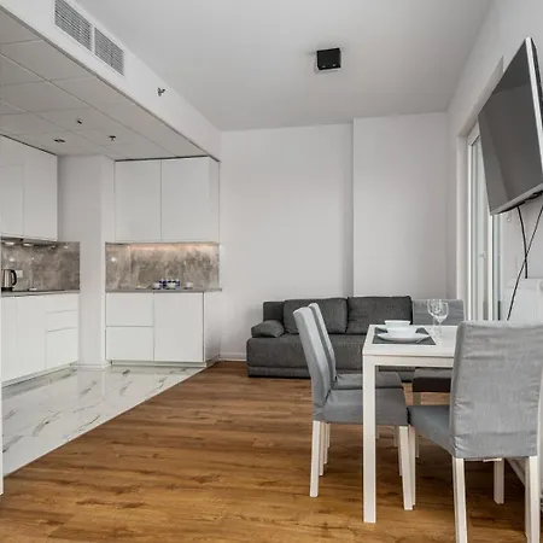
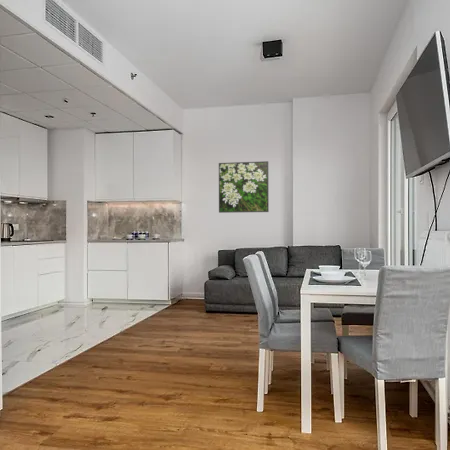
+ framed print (243, 187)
